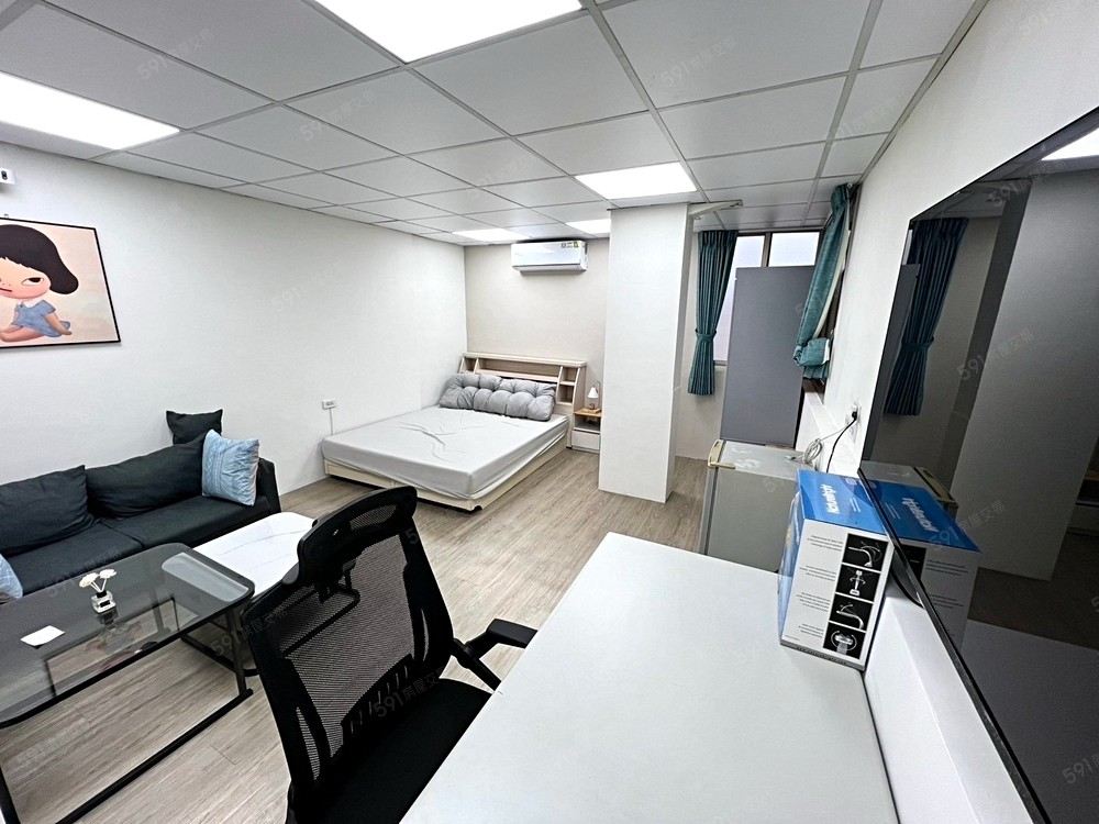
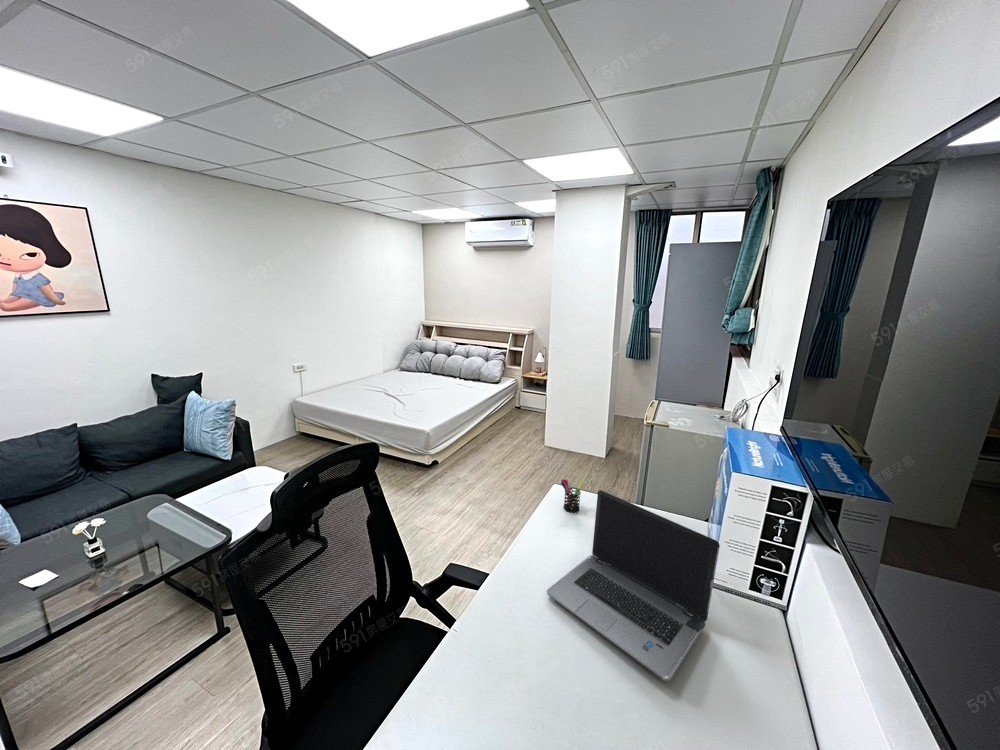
+ pen holder (572, 494)
+ laptop computer (627, 571)
